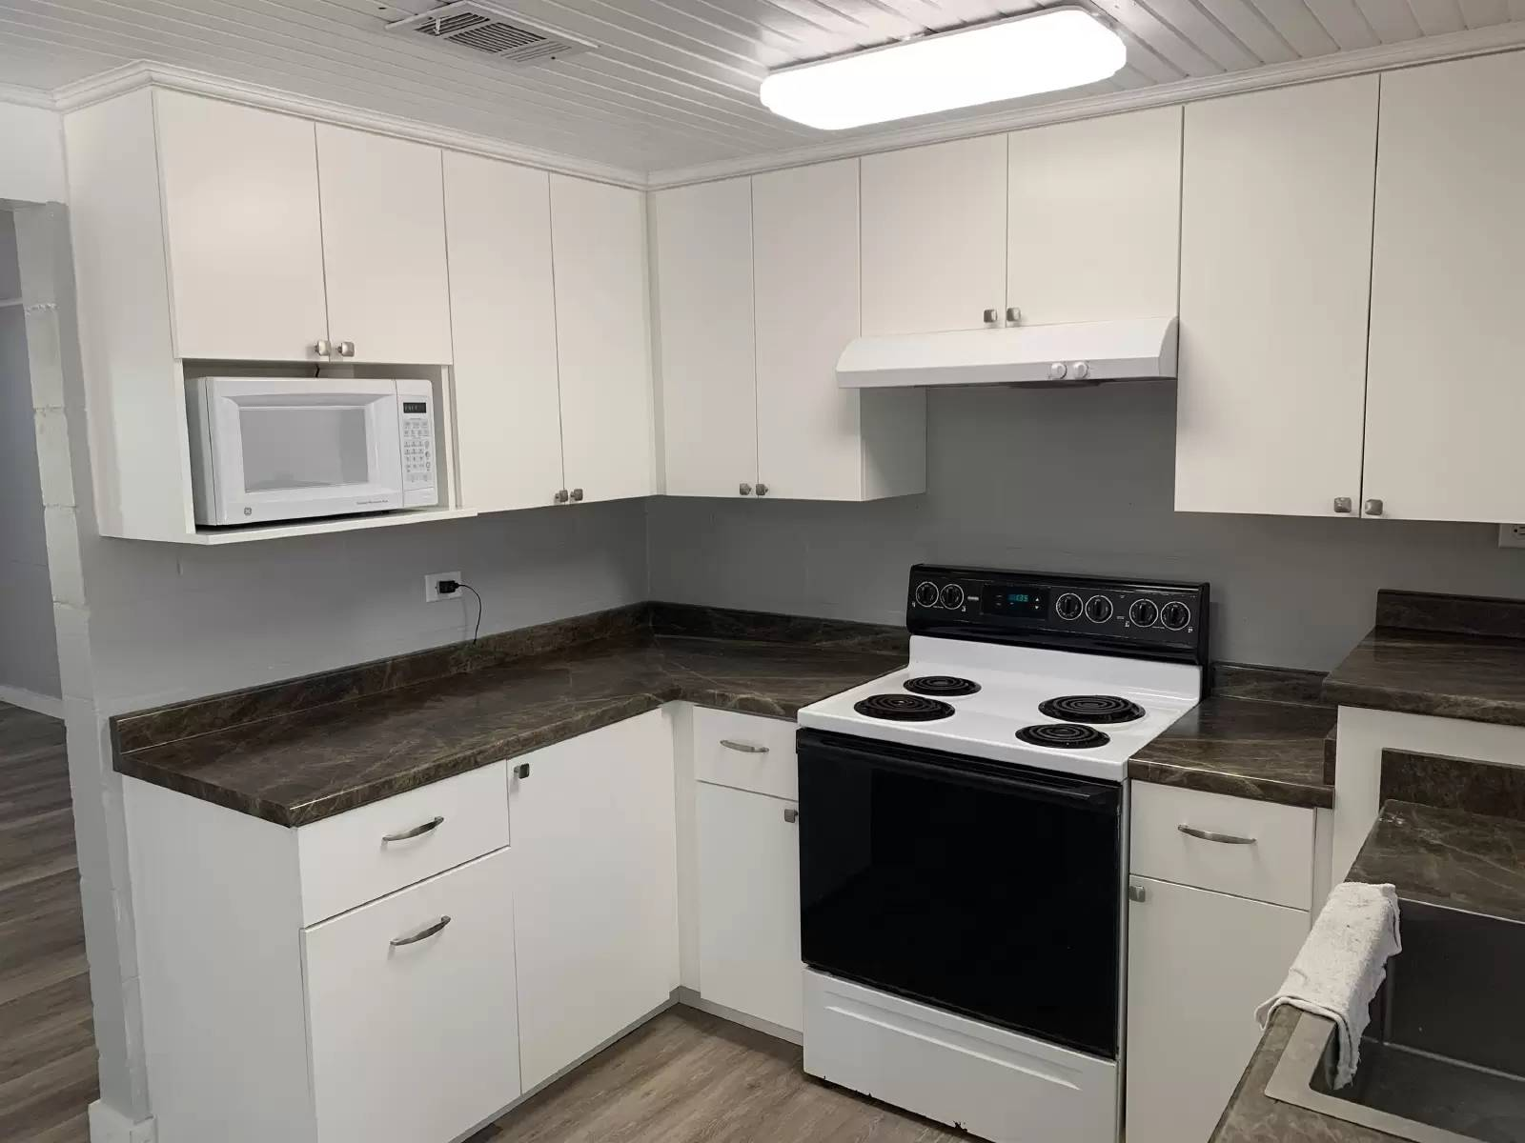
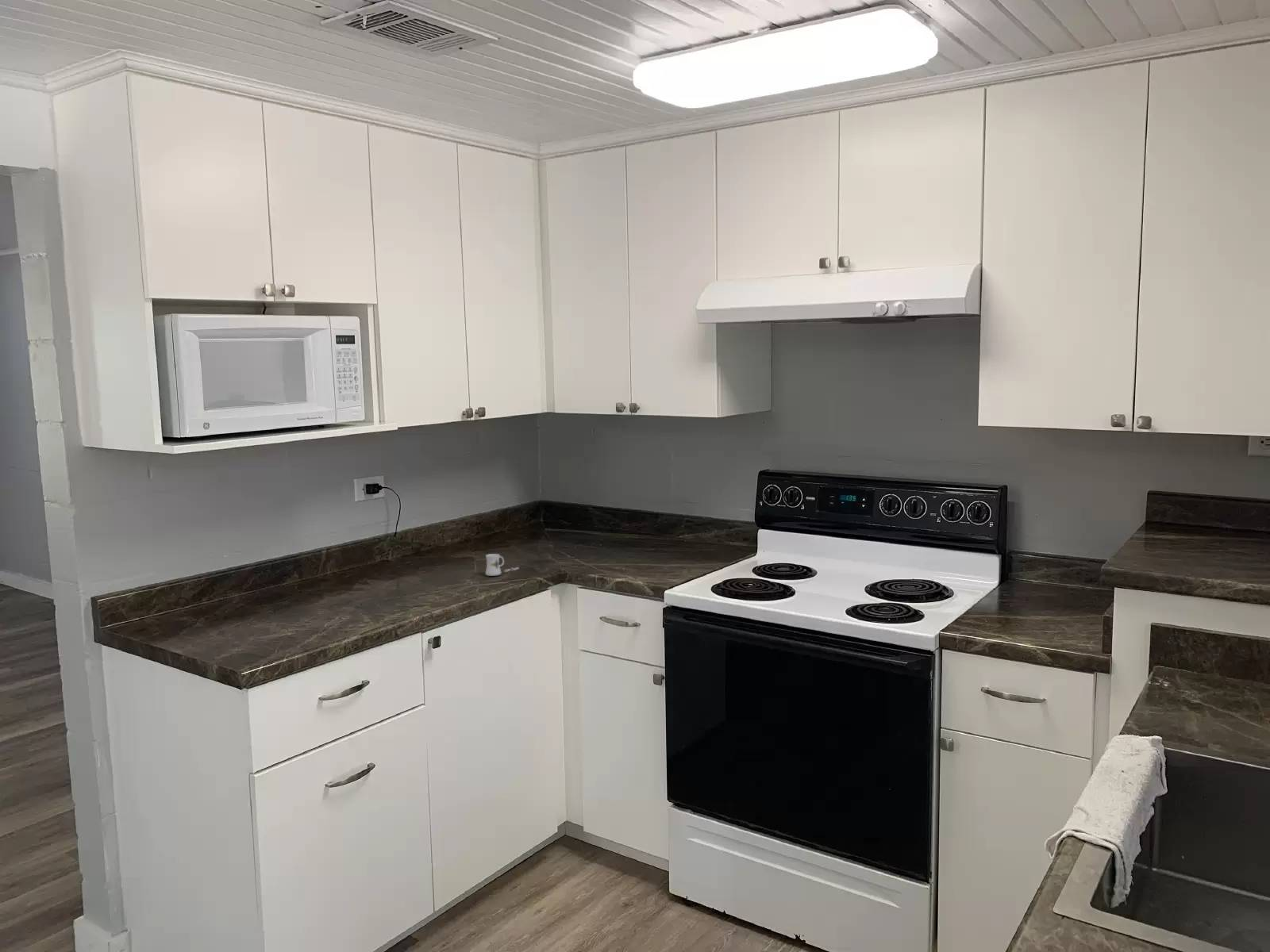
+ mug (502, 562)
